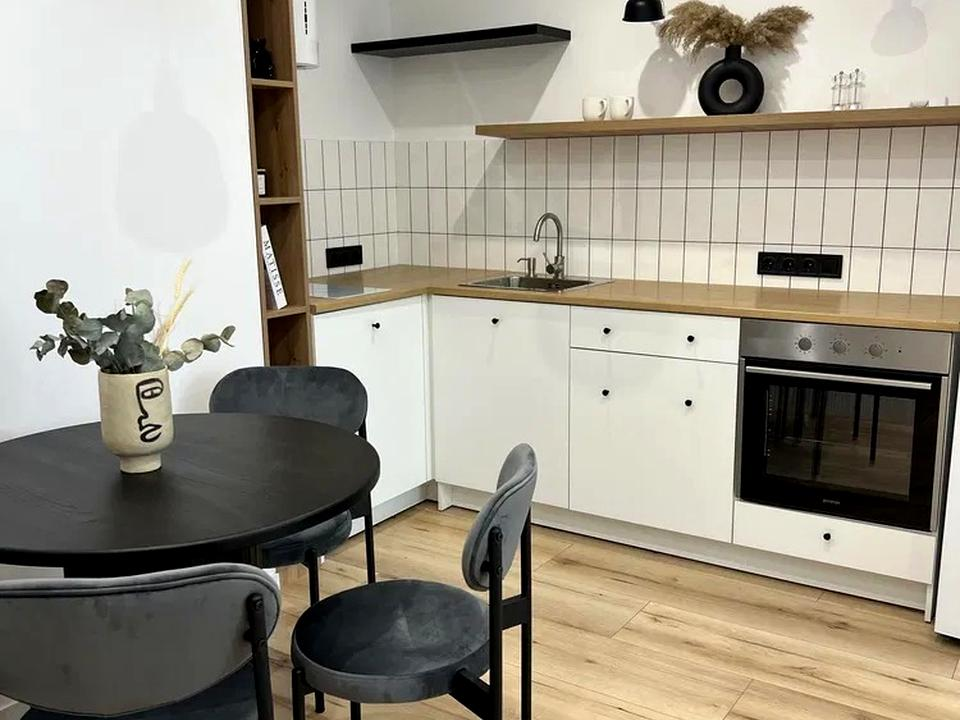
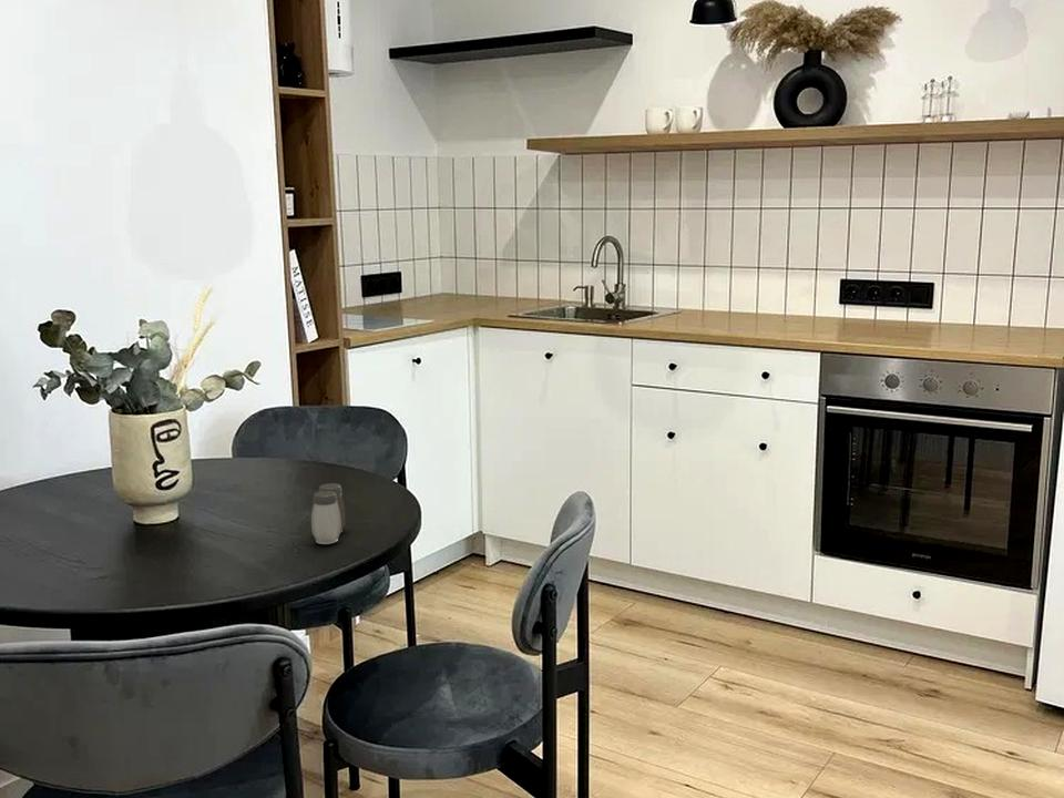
+ salt and pepper shaker (328, 512)
